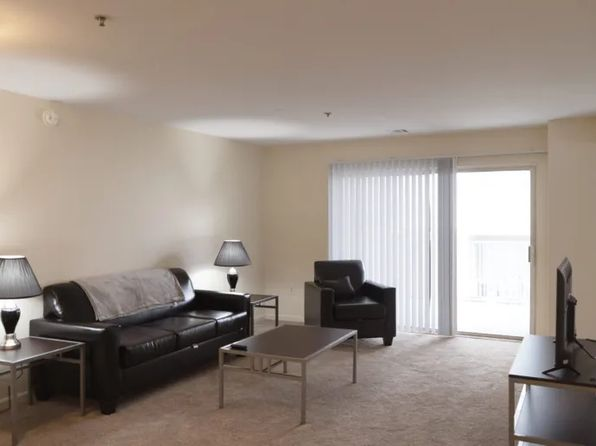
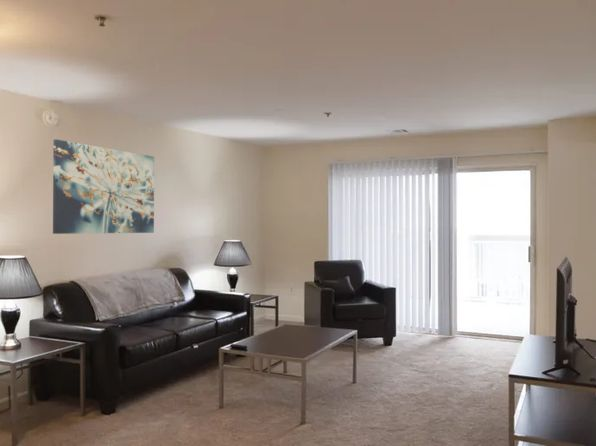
+ wall art (108, 191)
